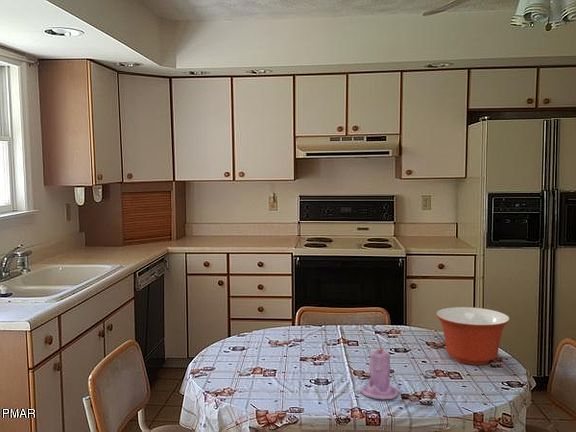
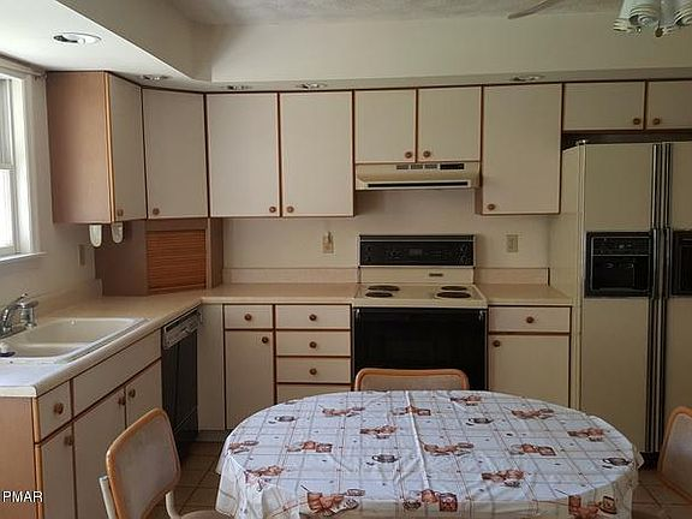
- candle (380, 368)
- mixing bowl (471, 337)
